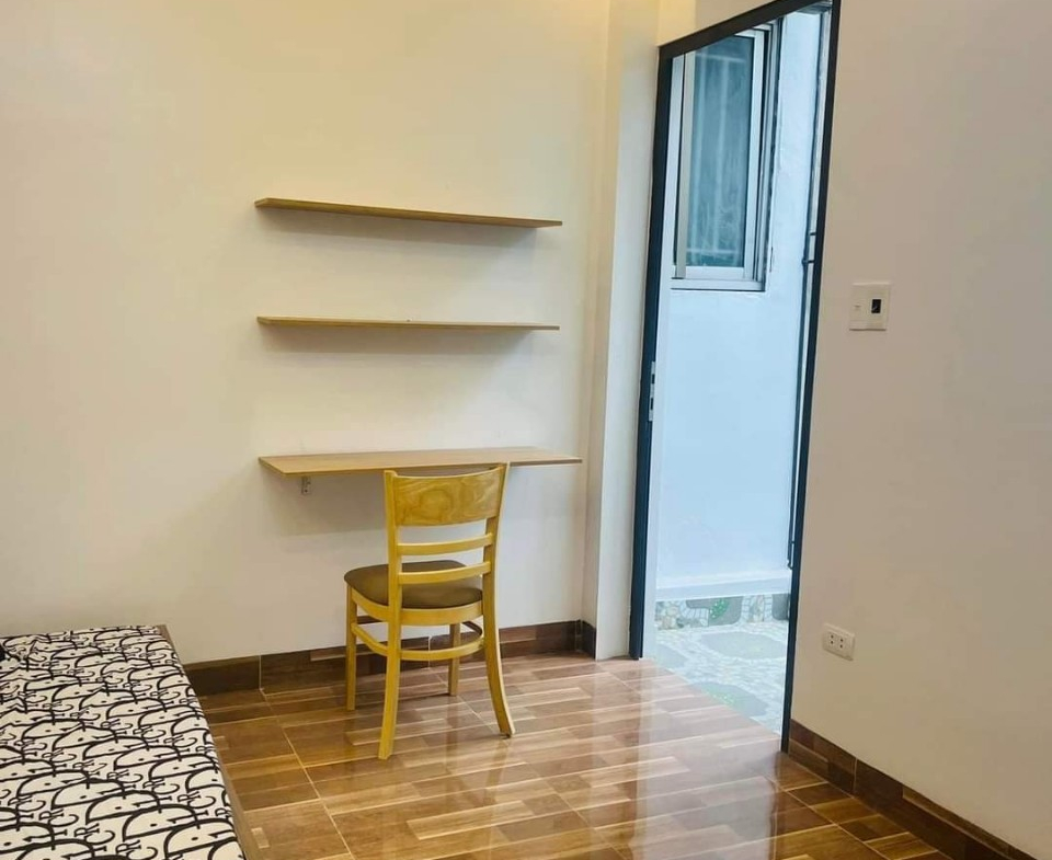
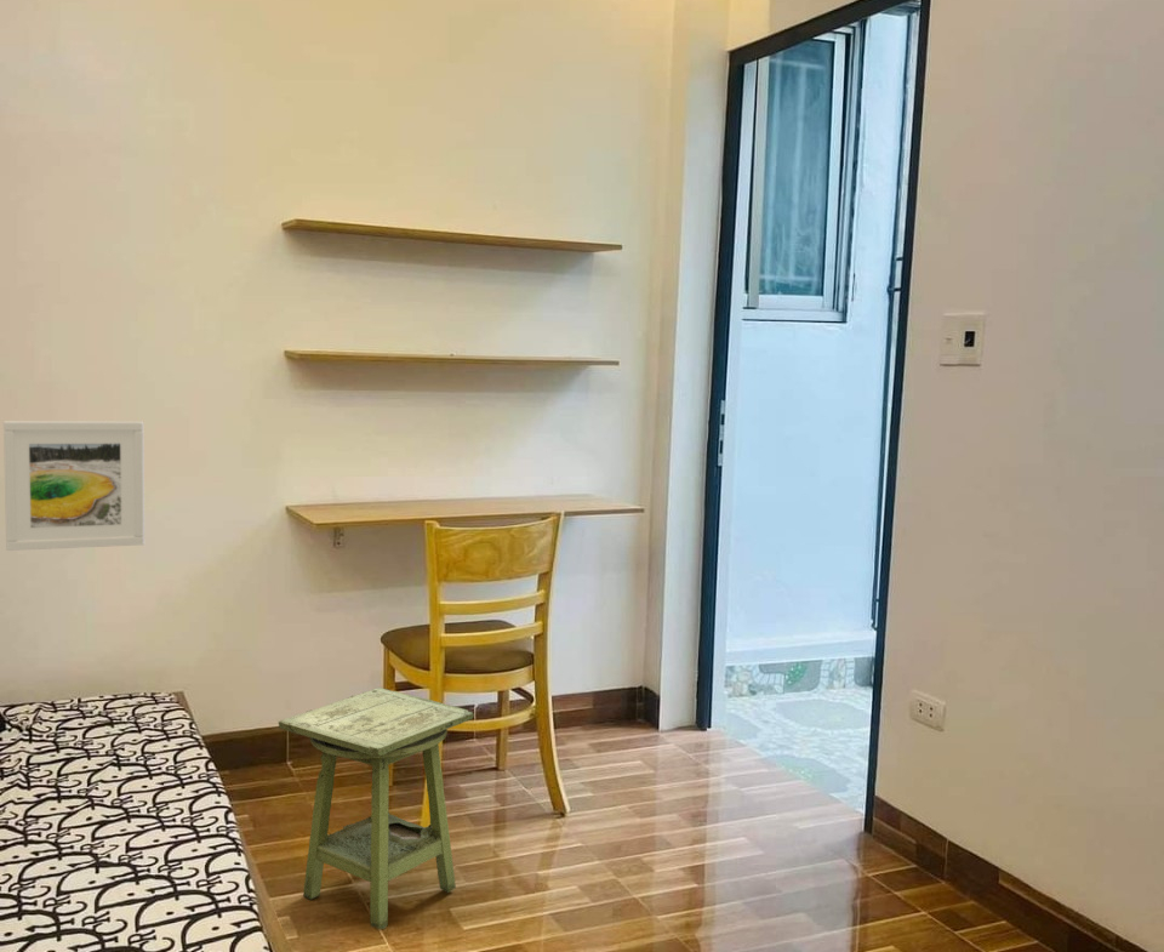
+ side table (376, 803)
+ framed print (75, 484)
